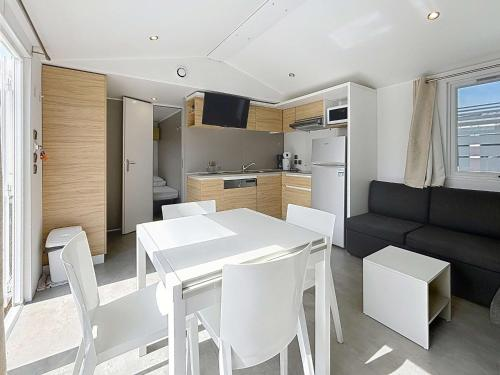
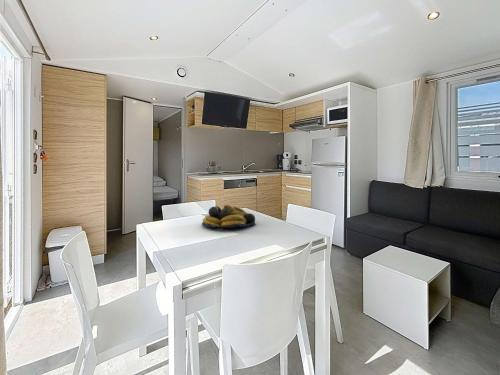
+ fruit bowl (228, 214)
